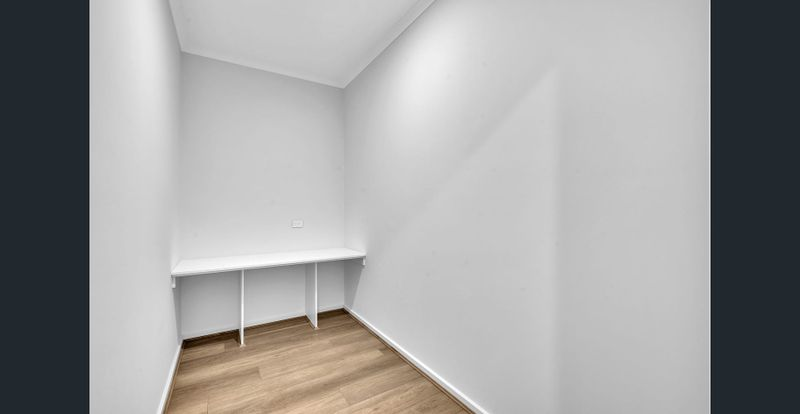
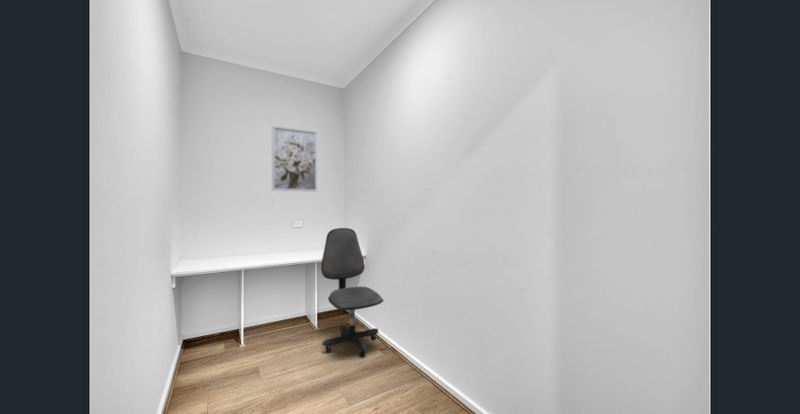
+ wall art (295, 159)
+ office chair (352, 287)
